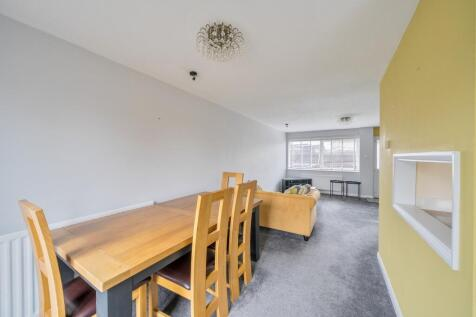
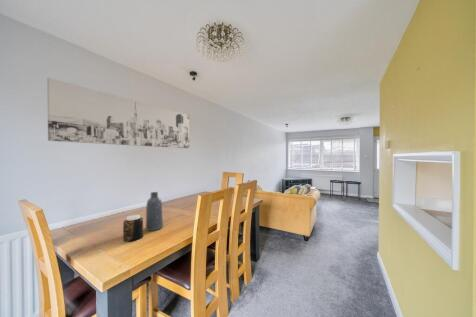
+ wall art (140, 124)
+ vase (154, 210)
+ jar (133, 227)
